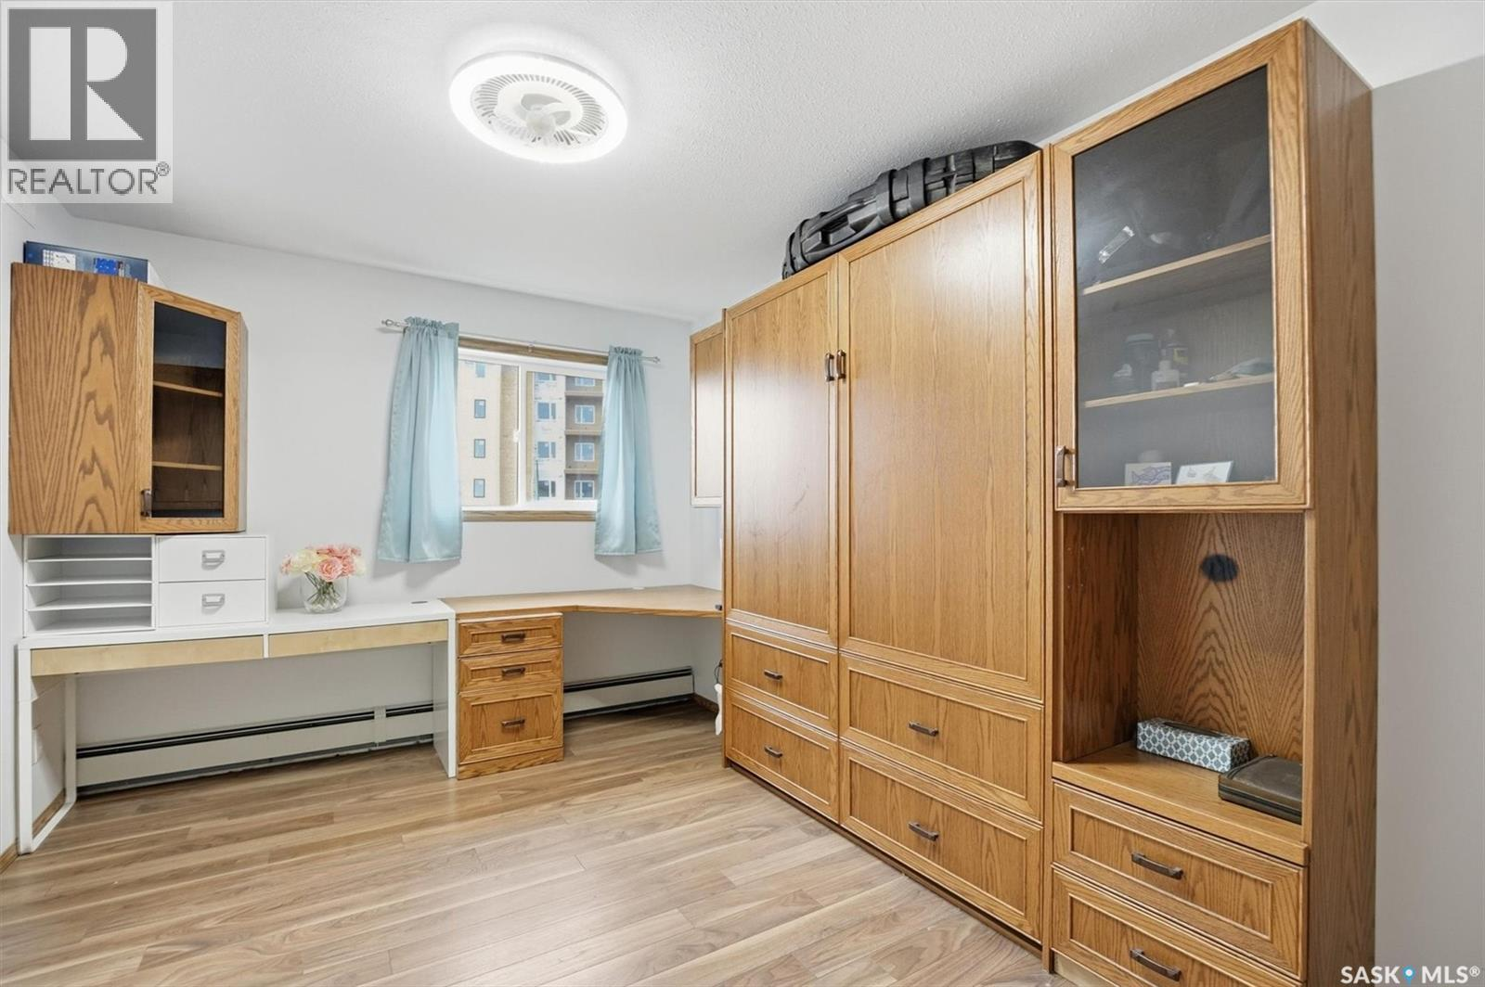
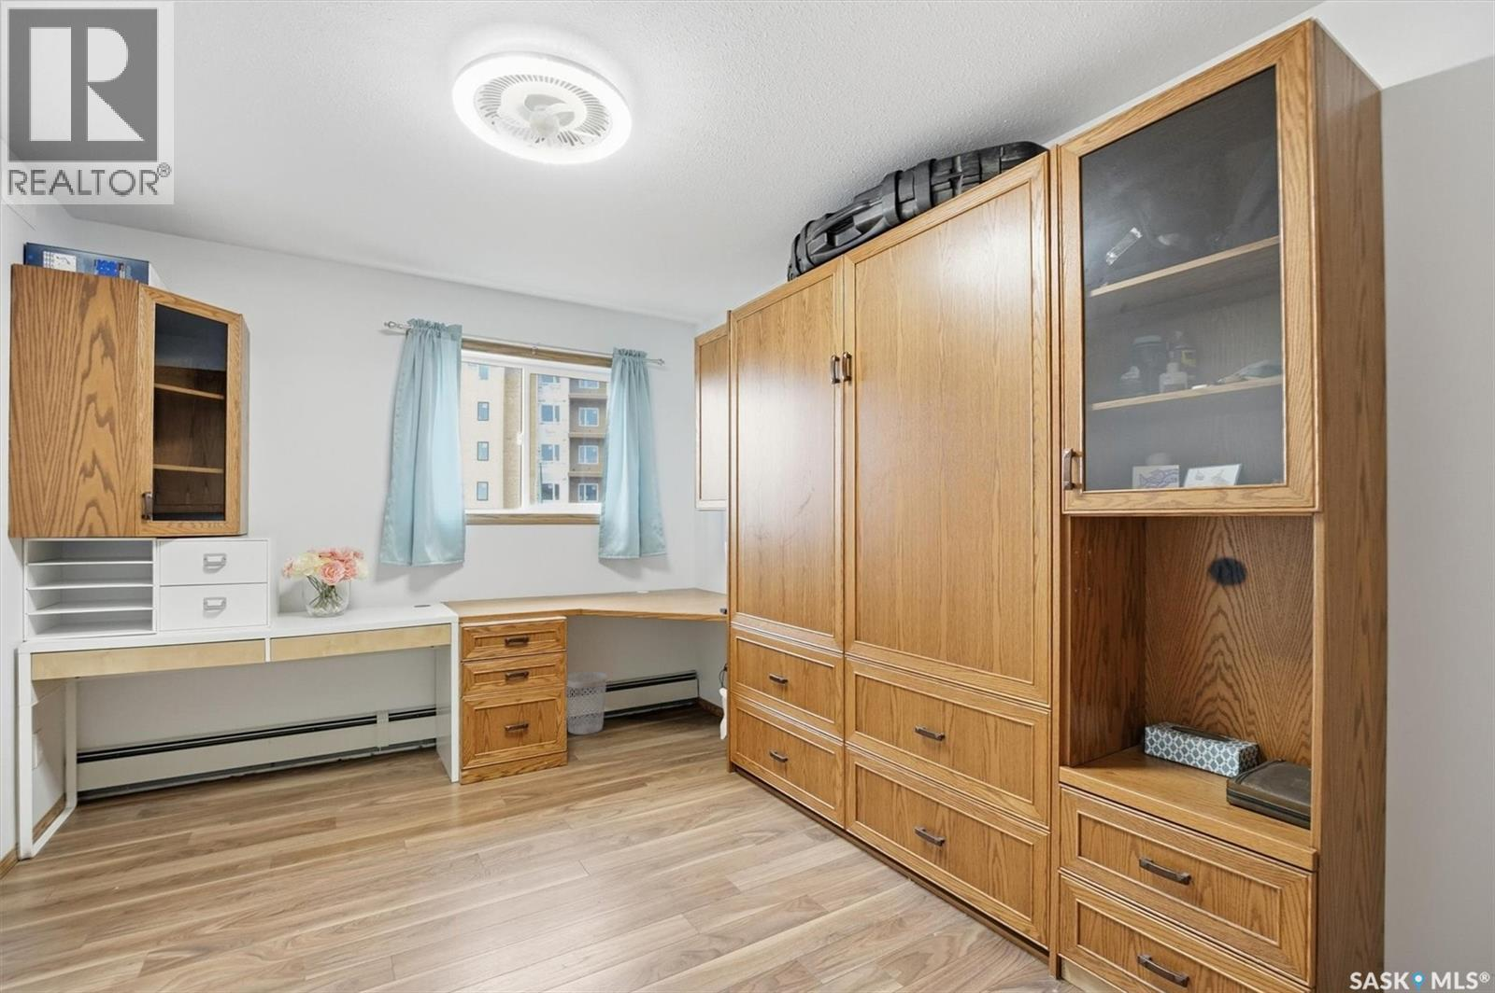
+ wastebasket (586, 703)
